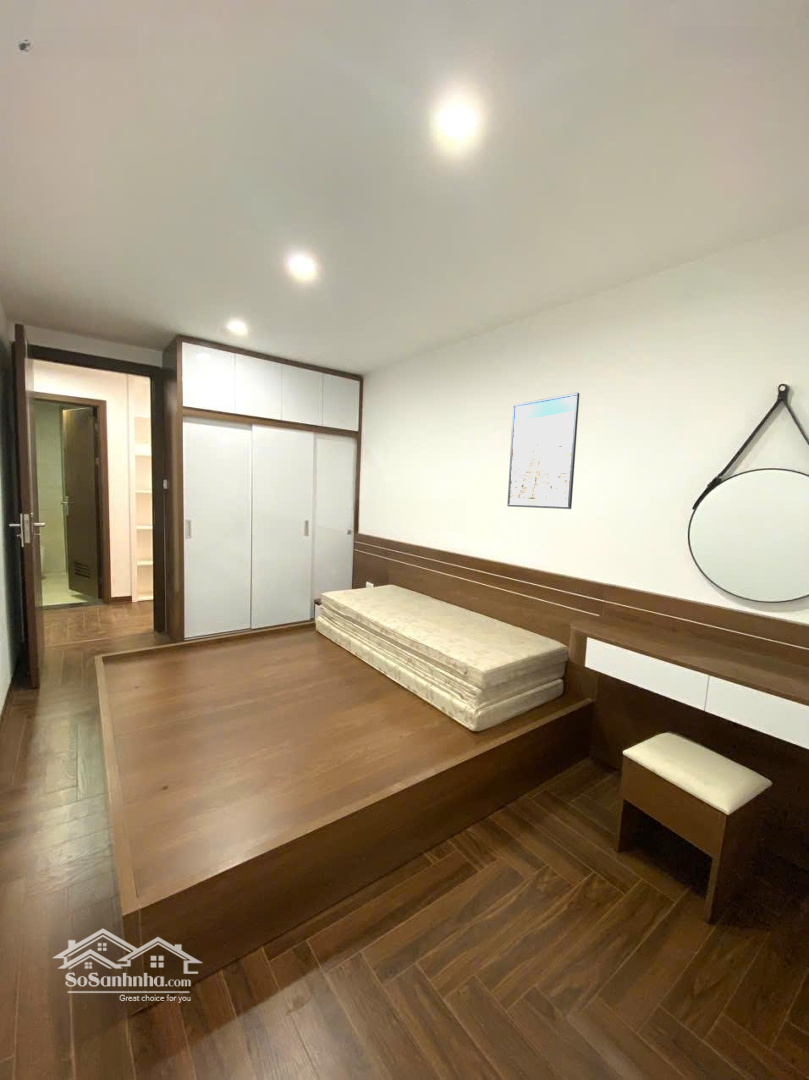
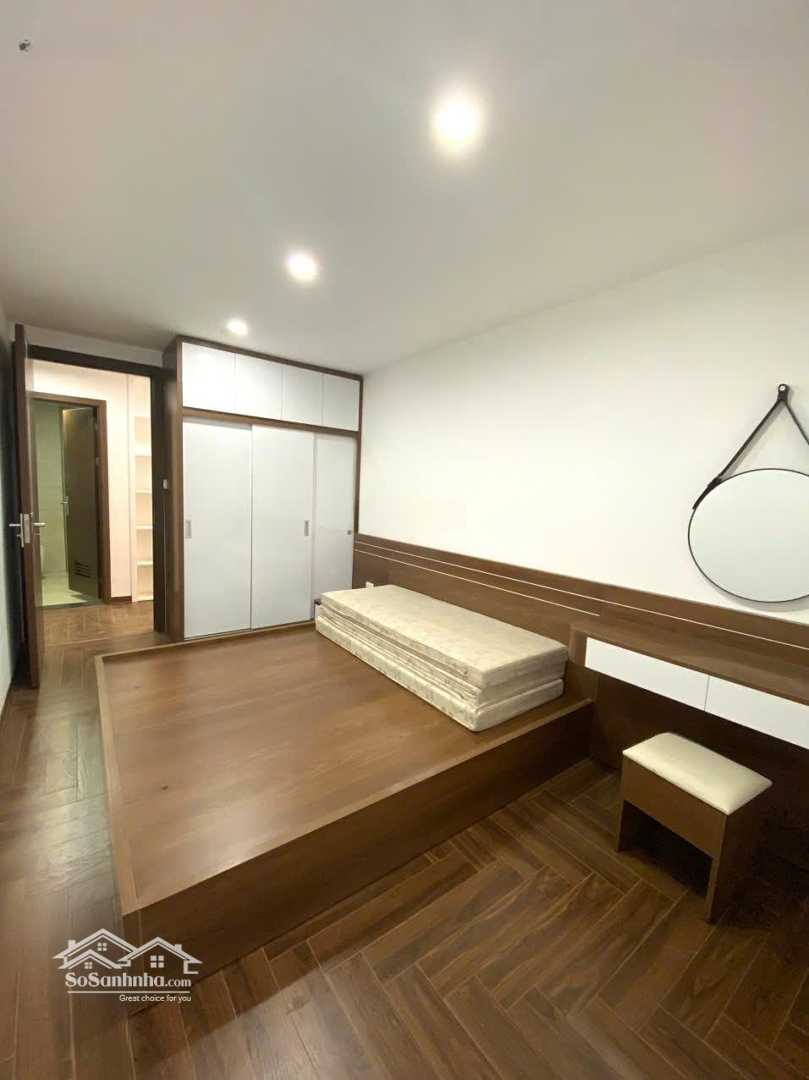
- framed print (540, 454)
